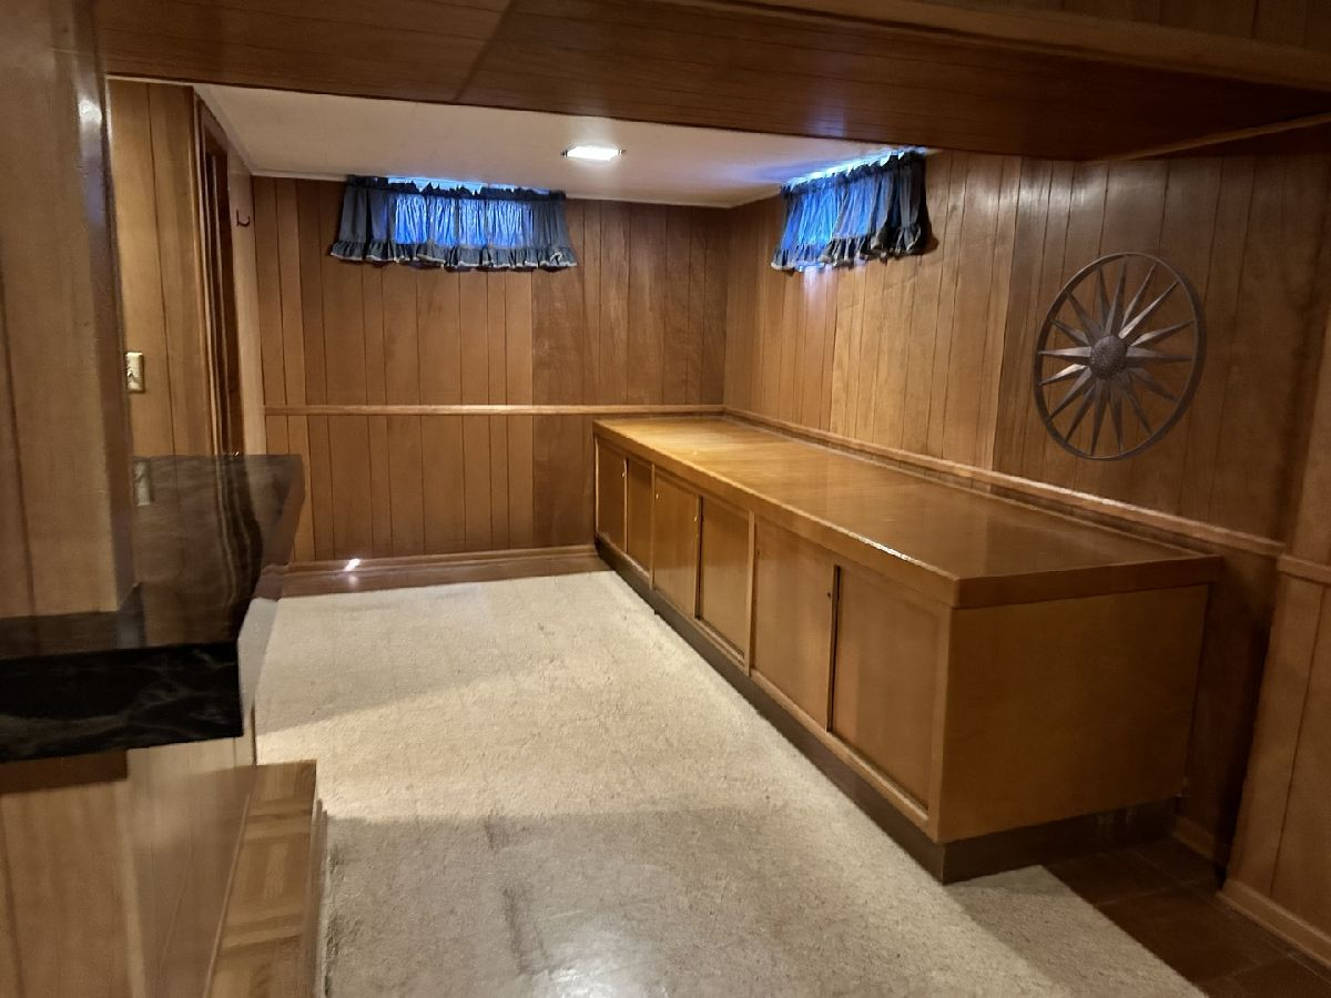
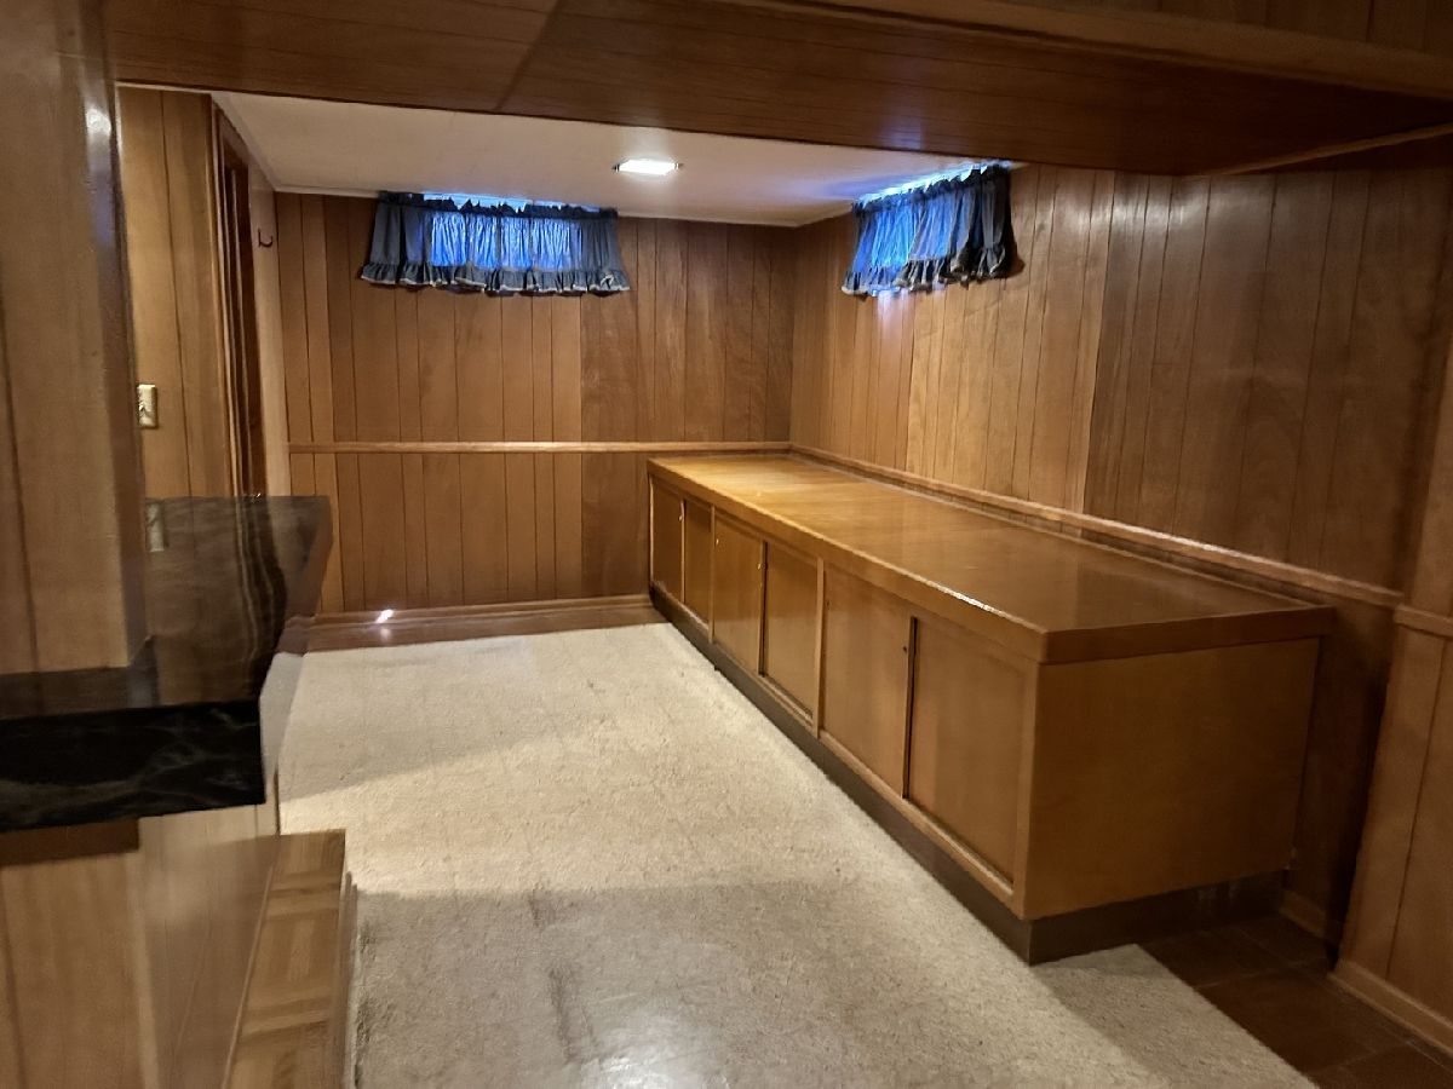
- wall art (1110, 357)
